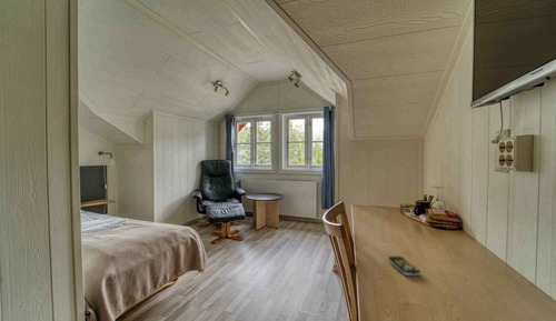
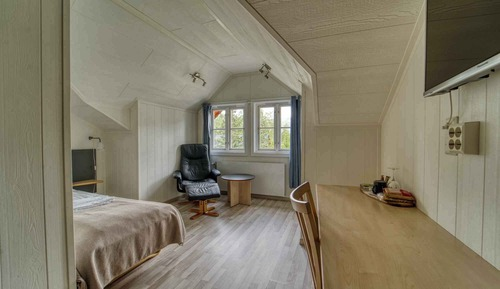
- remote control (403, 264)
